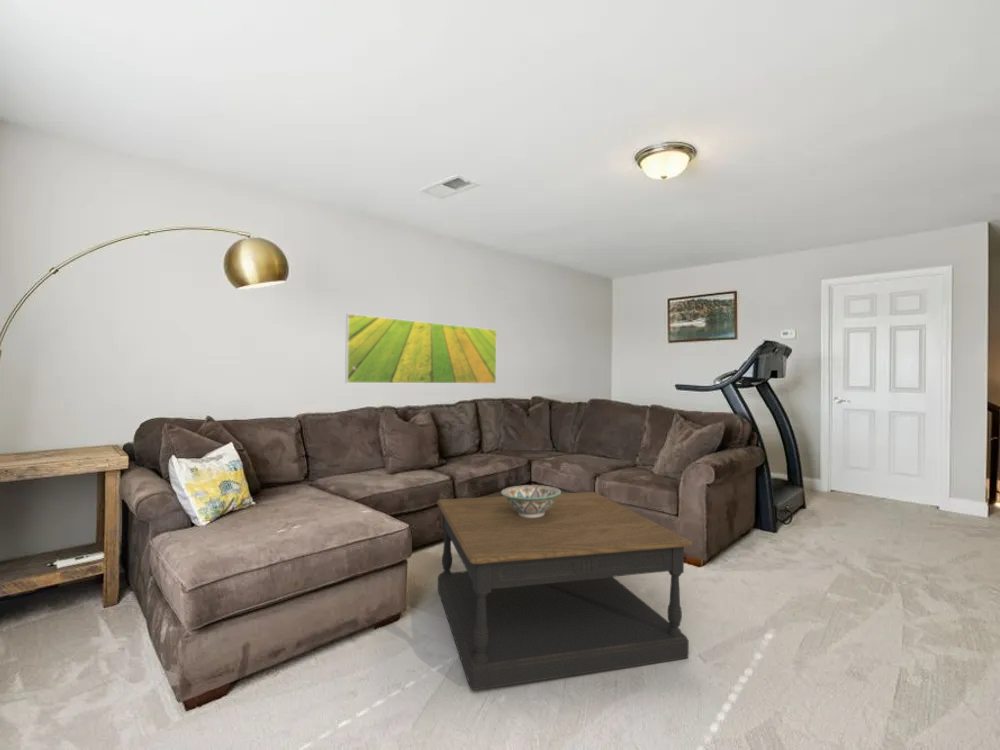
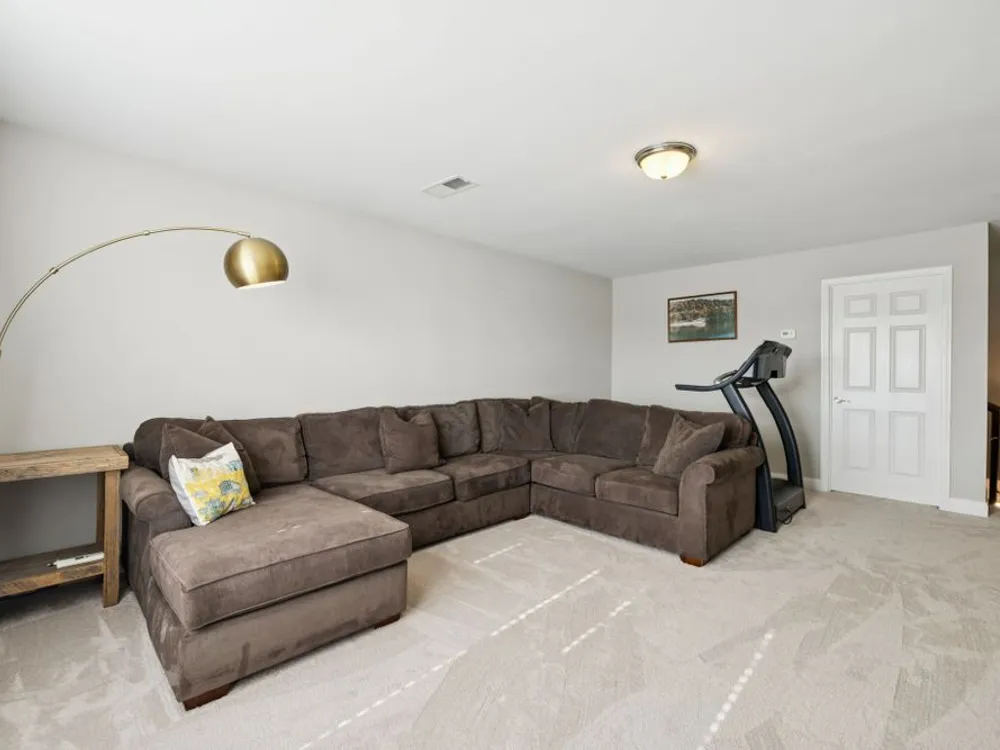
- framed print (430, 353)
- coffee table (547, 567)
- decorative bowl (530, 502)
